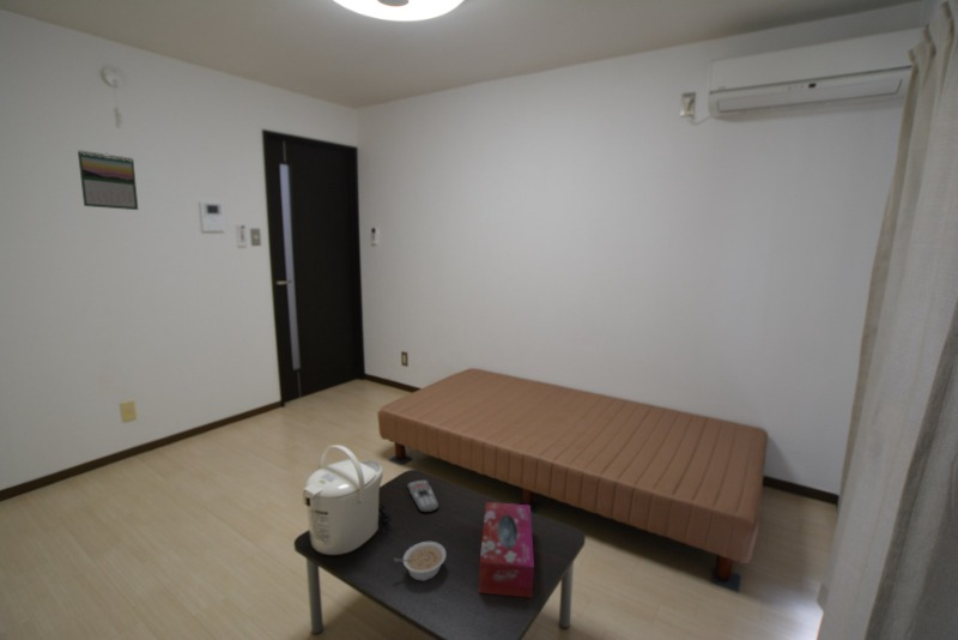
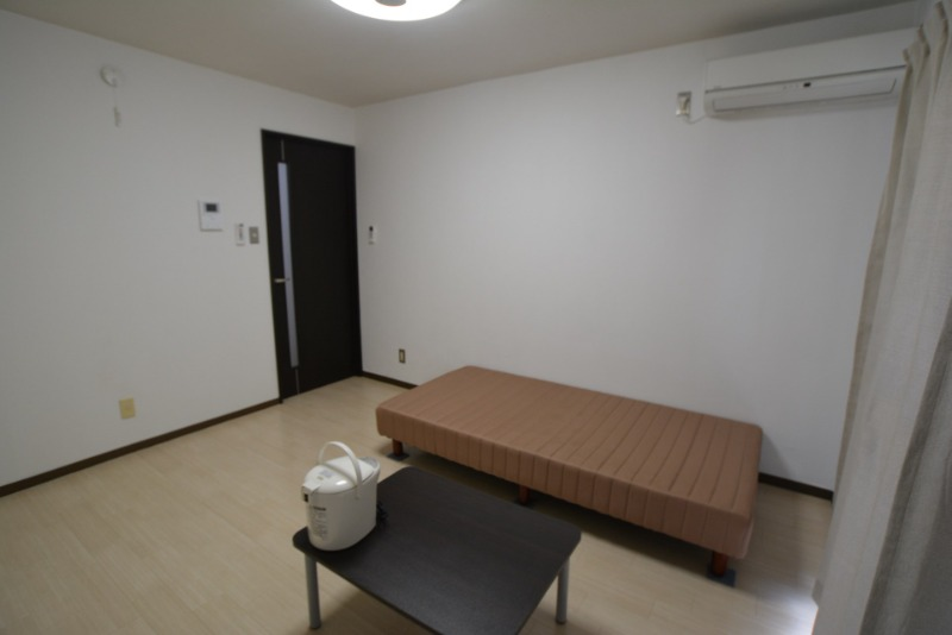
- tissue box (507, 544)
- remote control (423, 495)
- legume (423, 562)
- calendar (109, 180)
